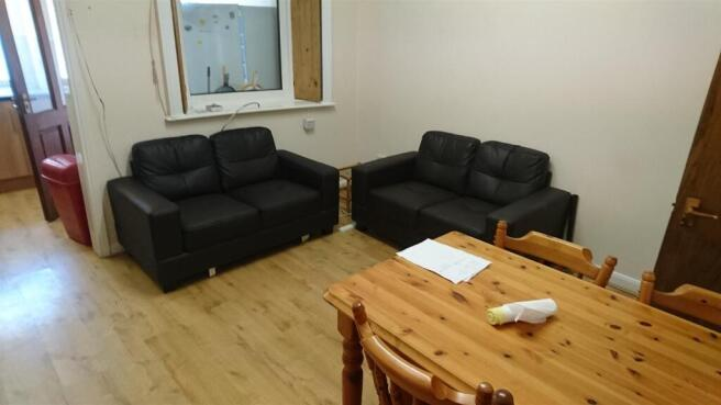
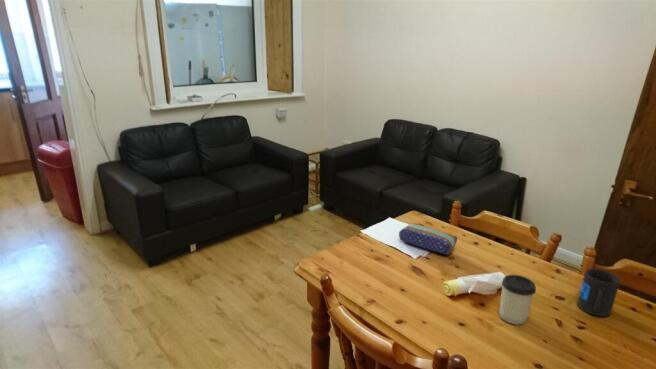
+ mug (598, 294)
+ pencil case (427, 237)
+ cup (515, 299)
